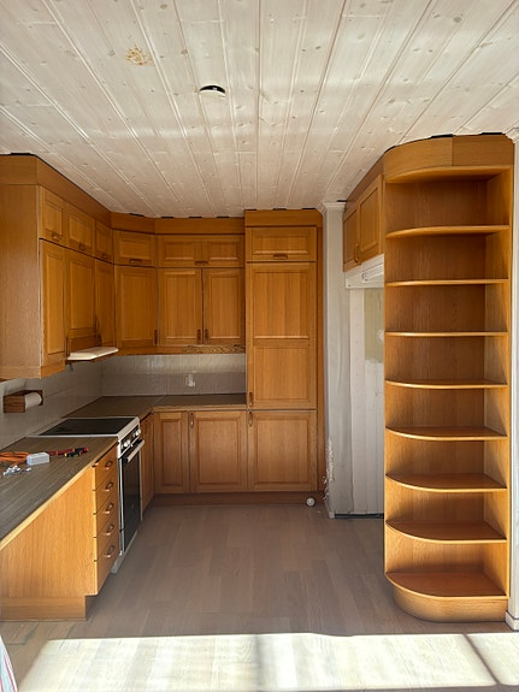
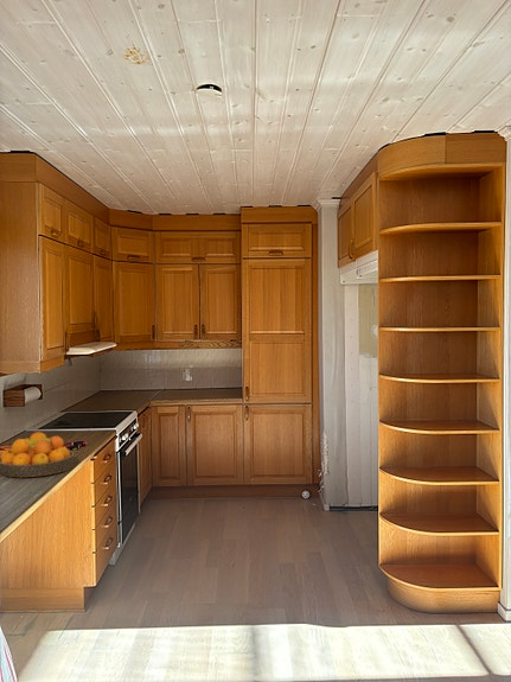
+ fruit bowl (37, 451)
